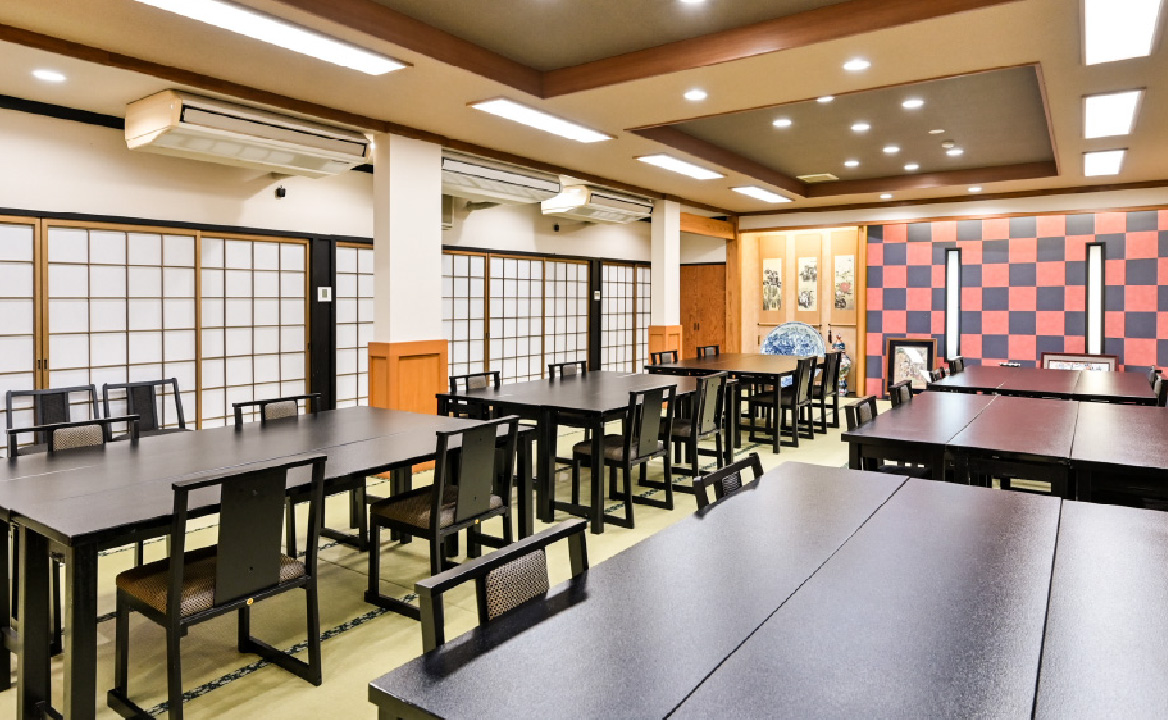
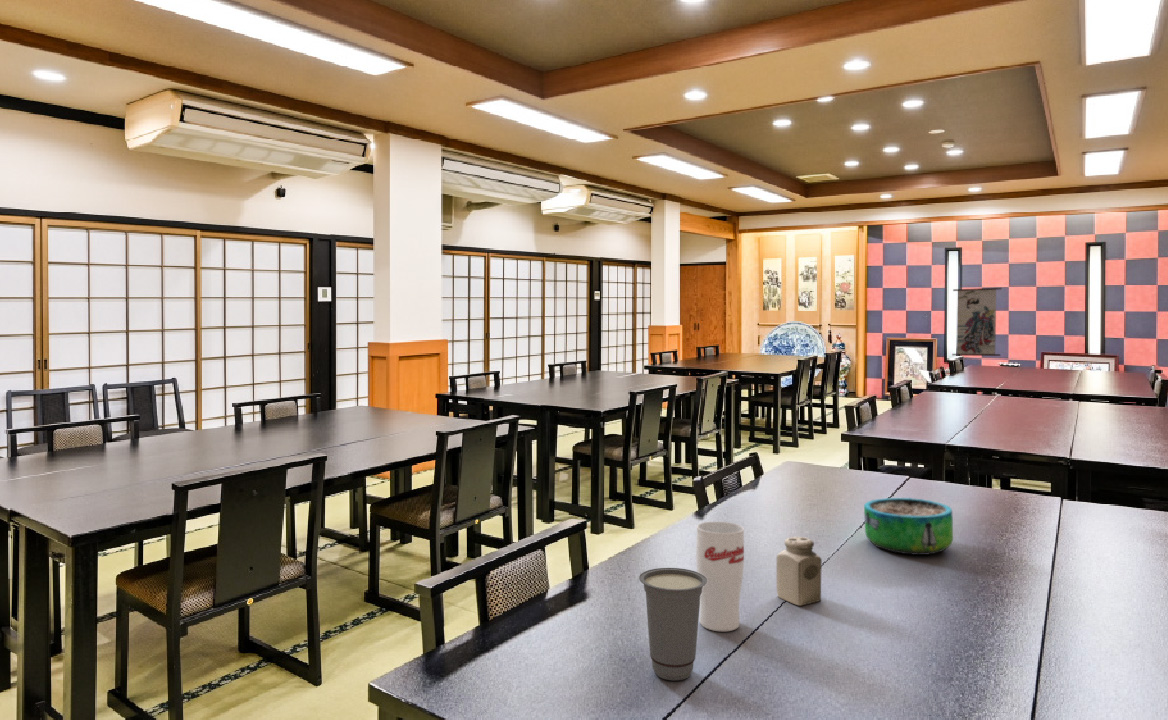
+ wall scroll (976, 317)
+ salt shaker (798, 568)
+ decorative bowl (907, 525)
+ cup (672, 625)
+ cup (719, 575)
